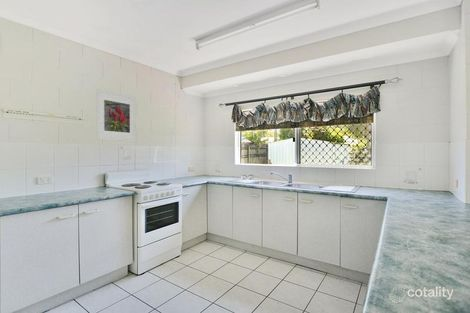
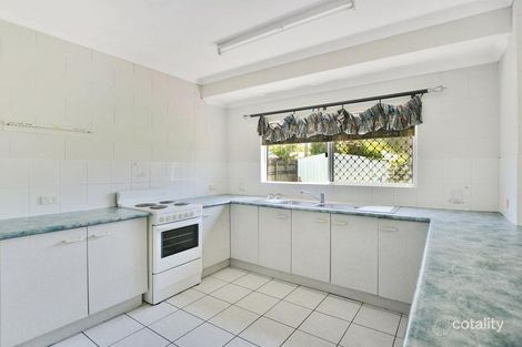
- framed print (117, 117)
